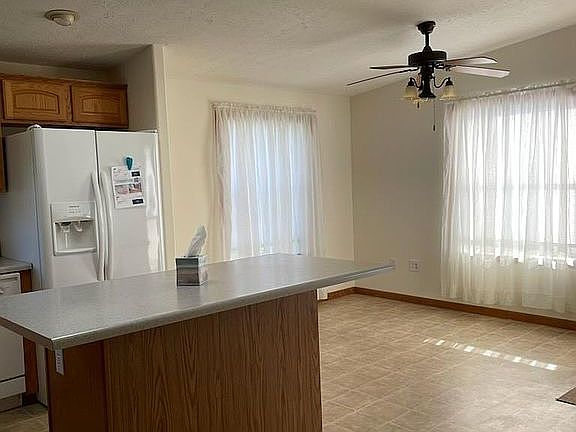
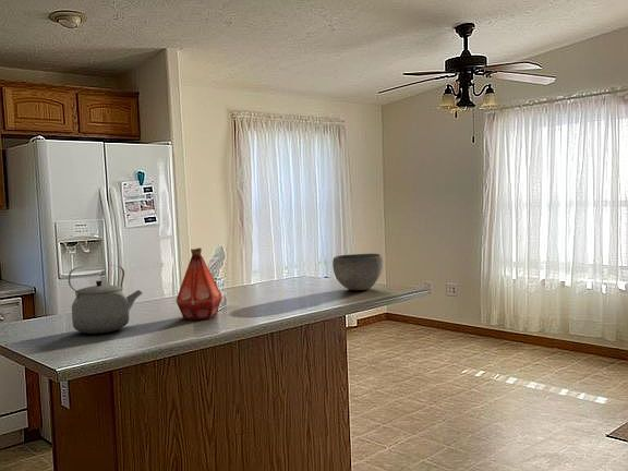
+ tea kettle (107, 297)
+ bowl (358, 271)
+ bottle (198, 282)
